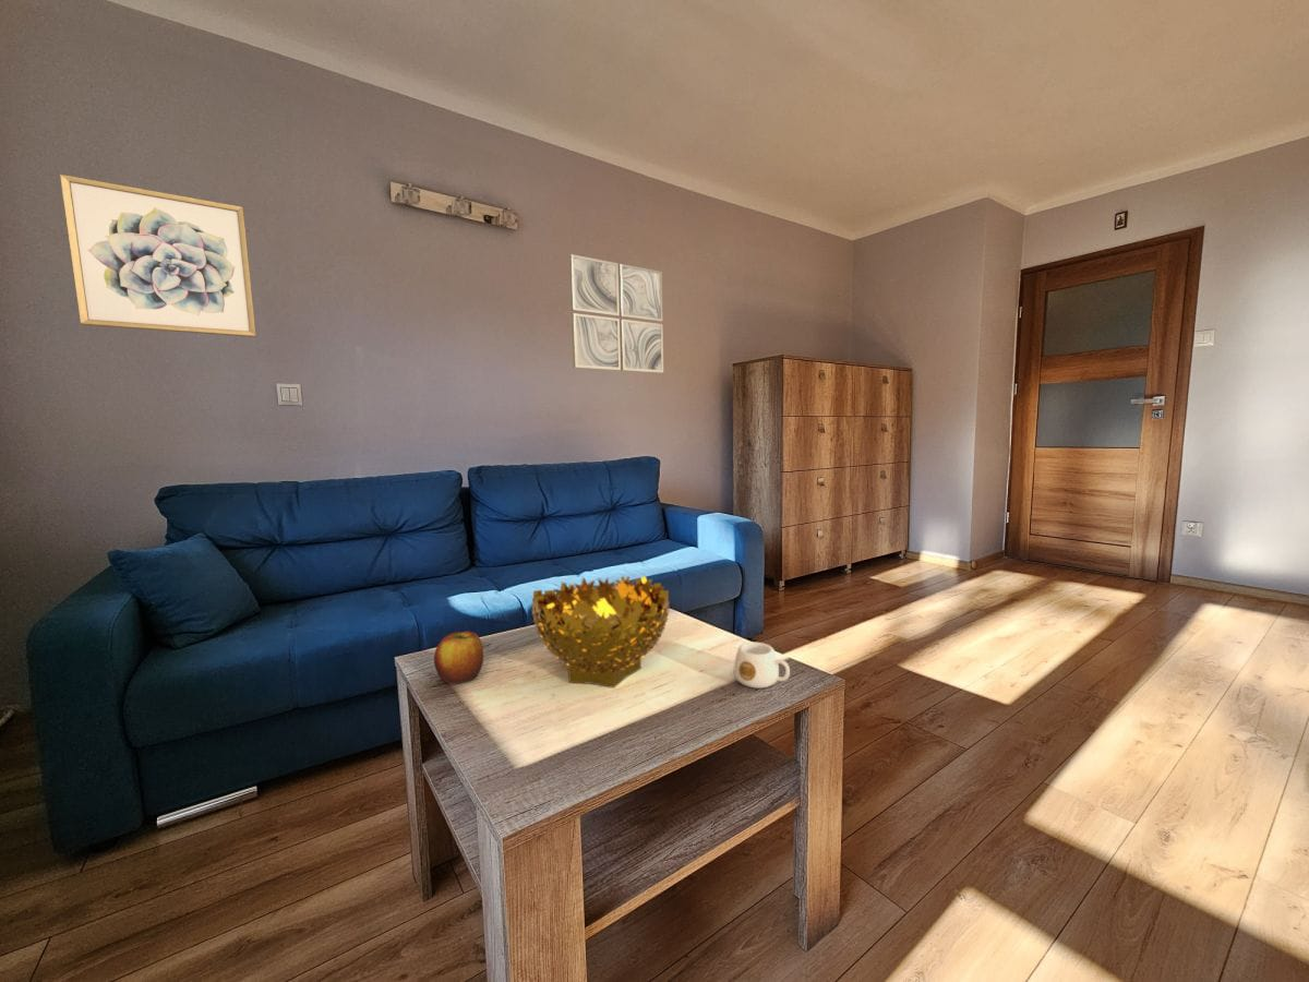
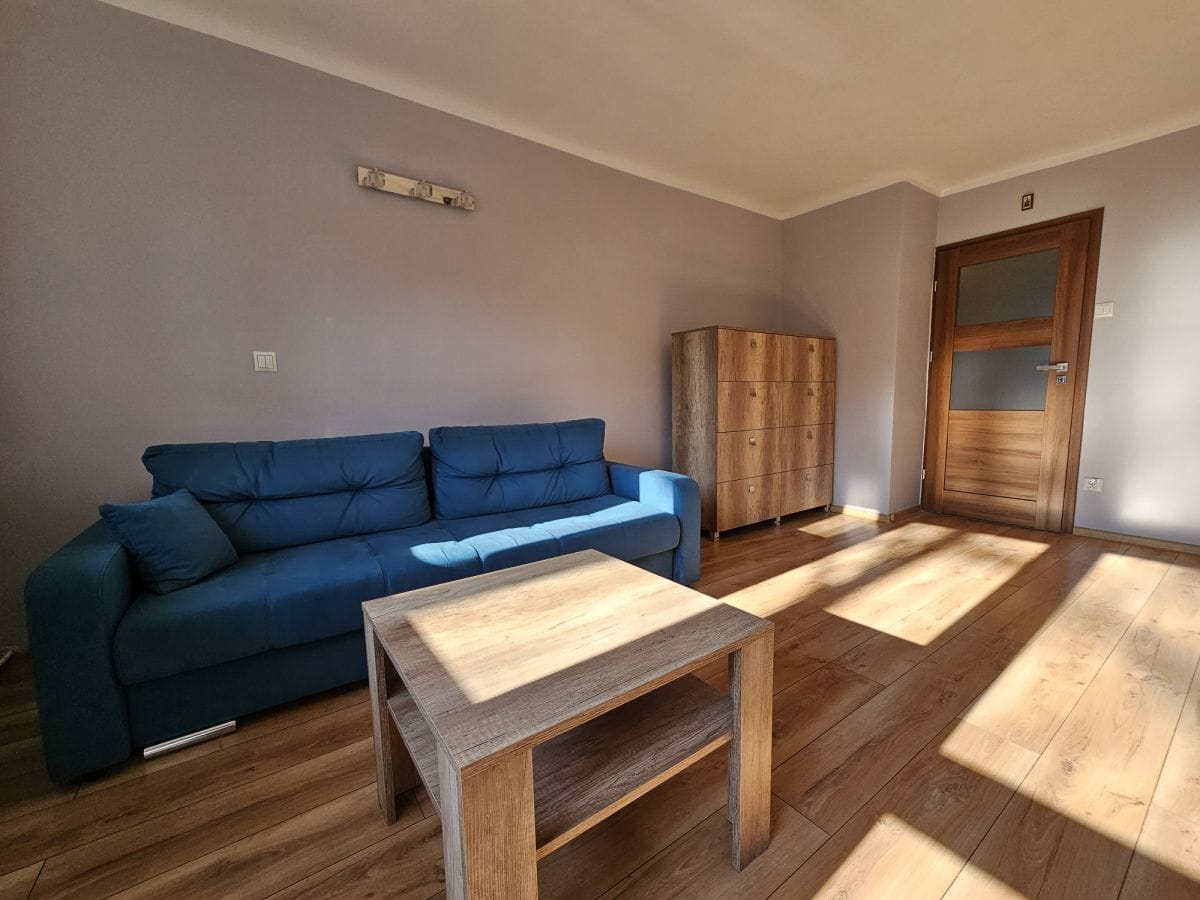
- wall art (167, 263)
- mug (761, 666)
- decorative bowl (602, 627)
- apple (459, 657)
- wall art (620, 316)
